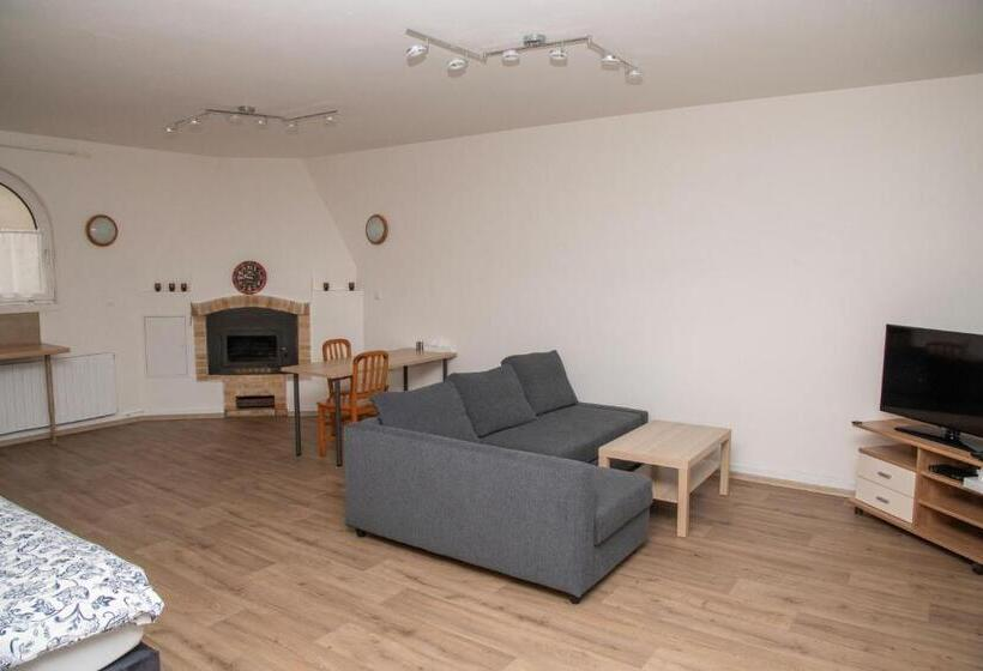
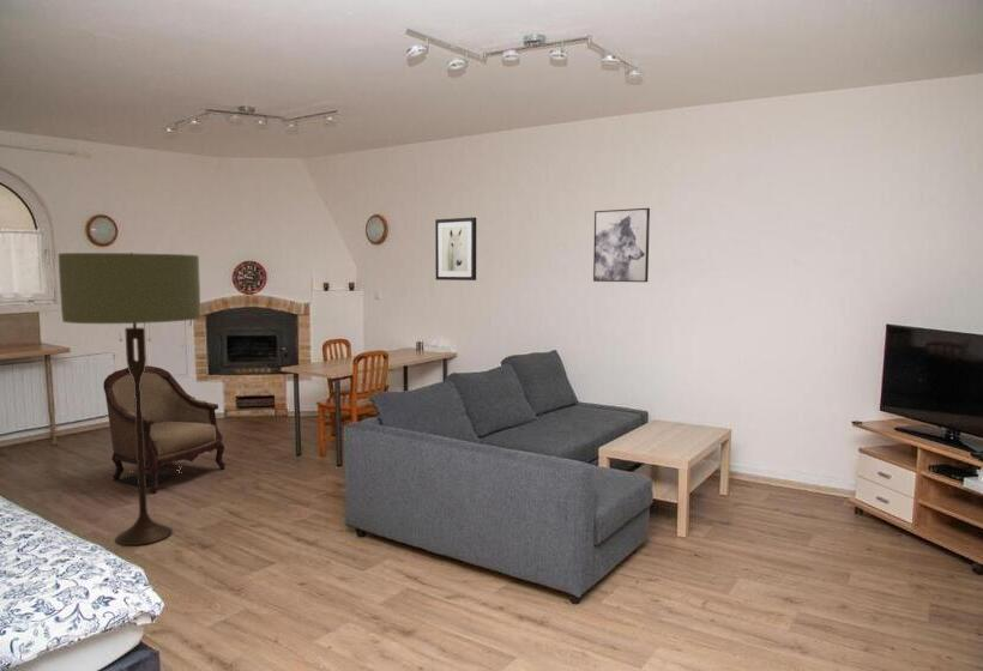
+ armchair (159, 421)
+ wall art (456, 249)
+ wall art (620, 246)
+ floor lamp (138, 397)
